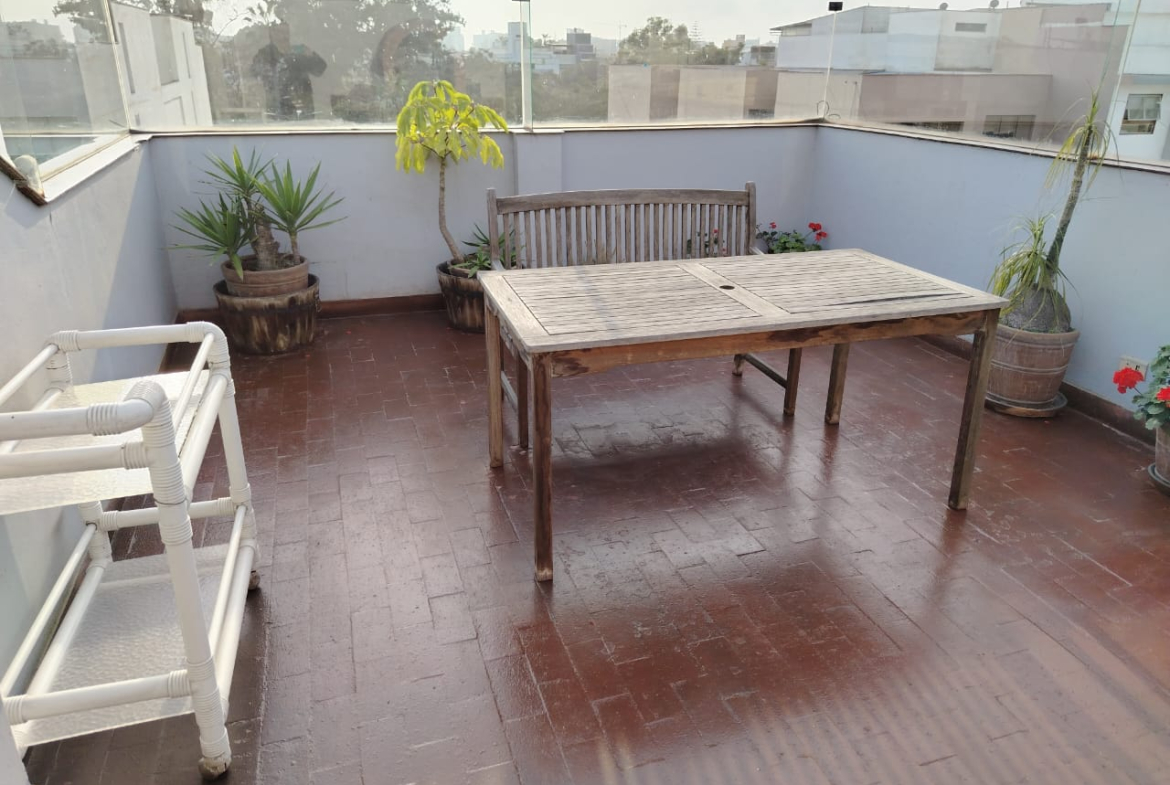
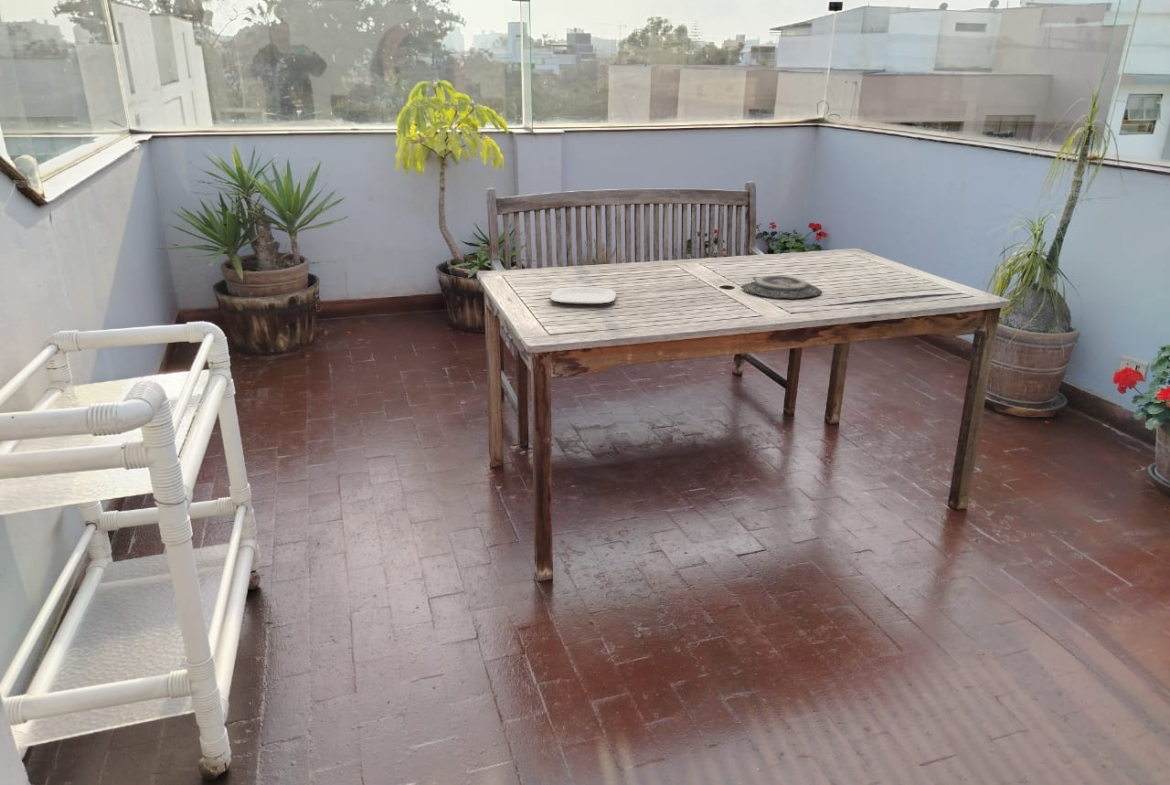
+ plate (780, 284)
+ plate (583, 296)
